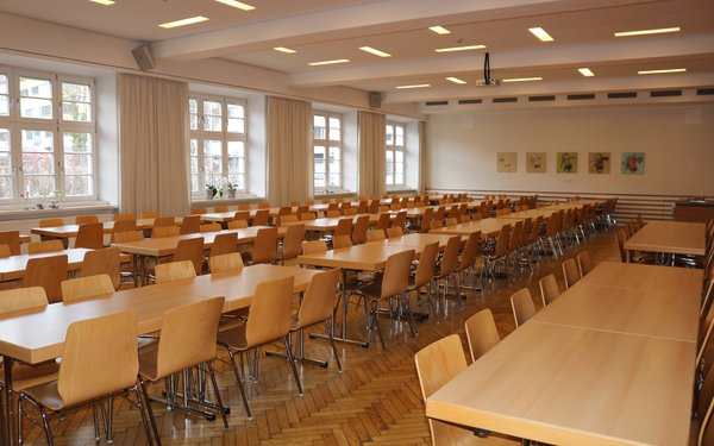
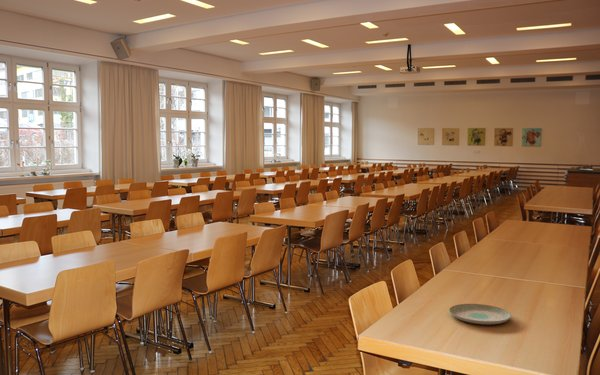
+ plate (479, 314)
